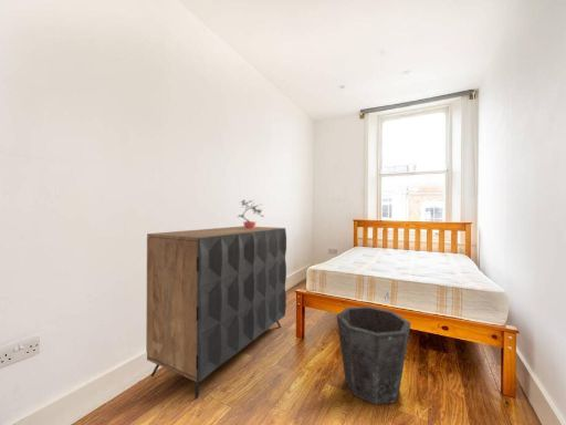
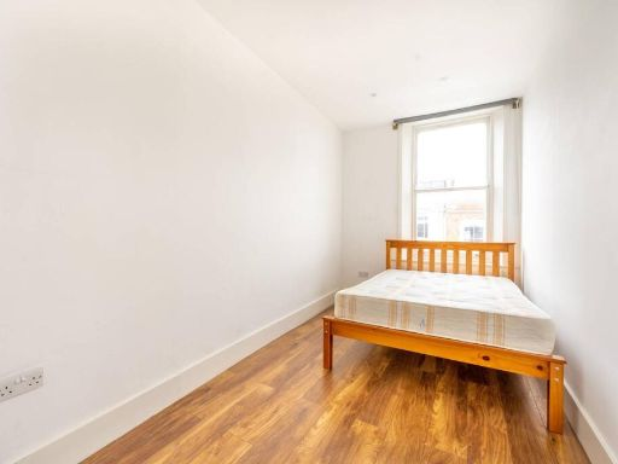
- dresser (228, 289)
- waste bin (371, 352)
- potted plant (253, 212)
